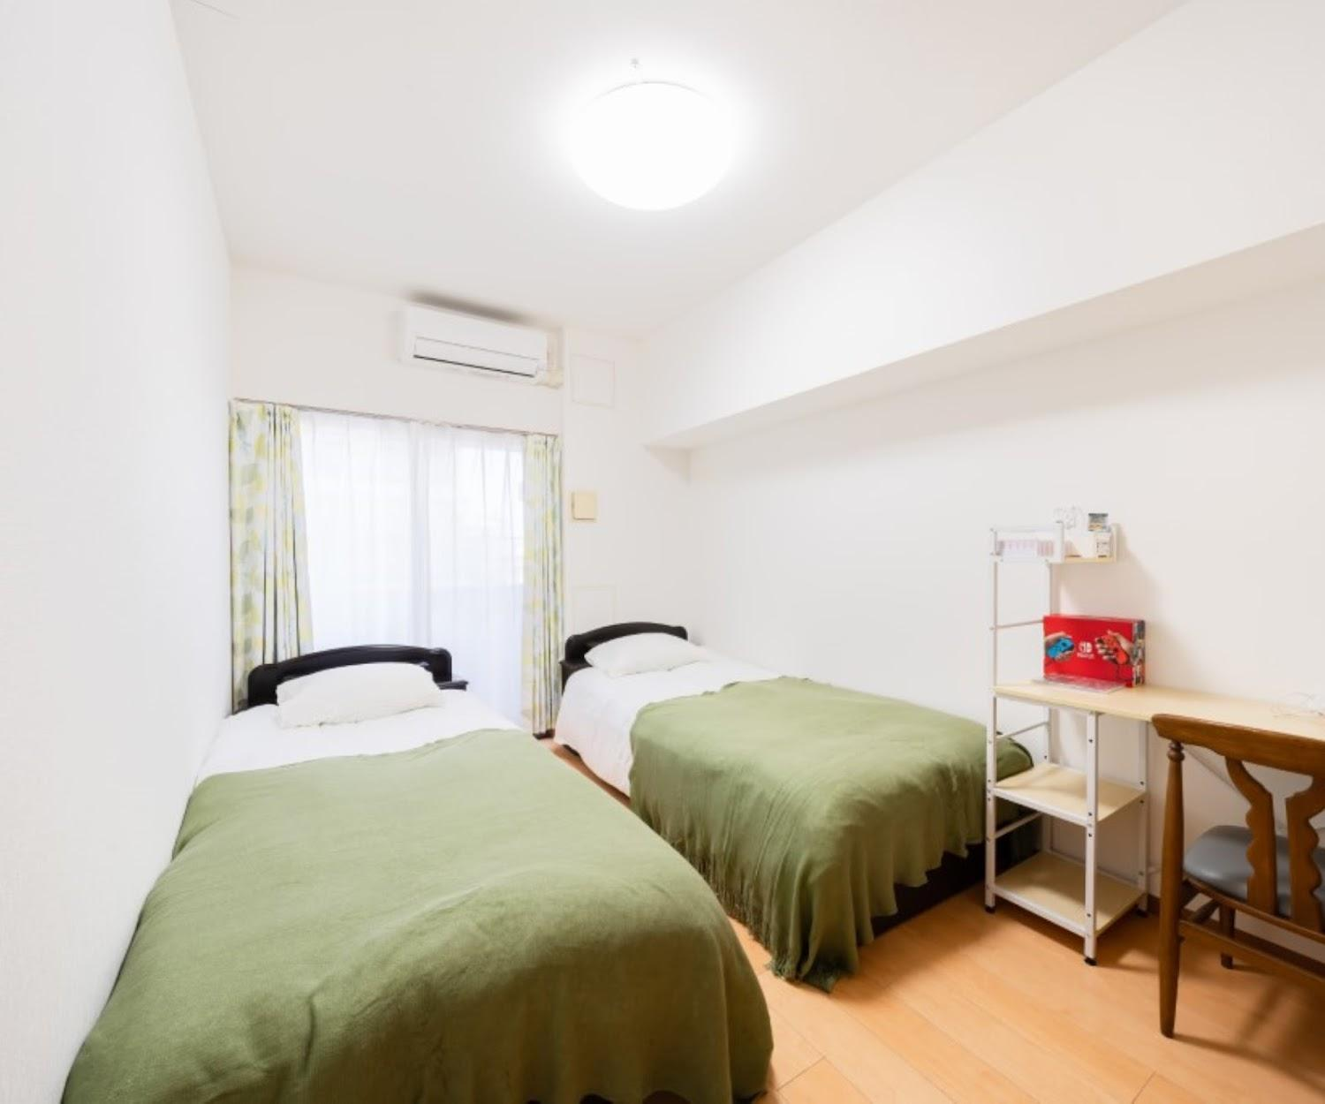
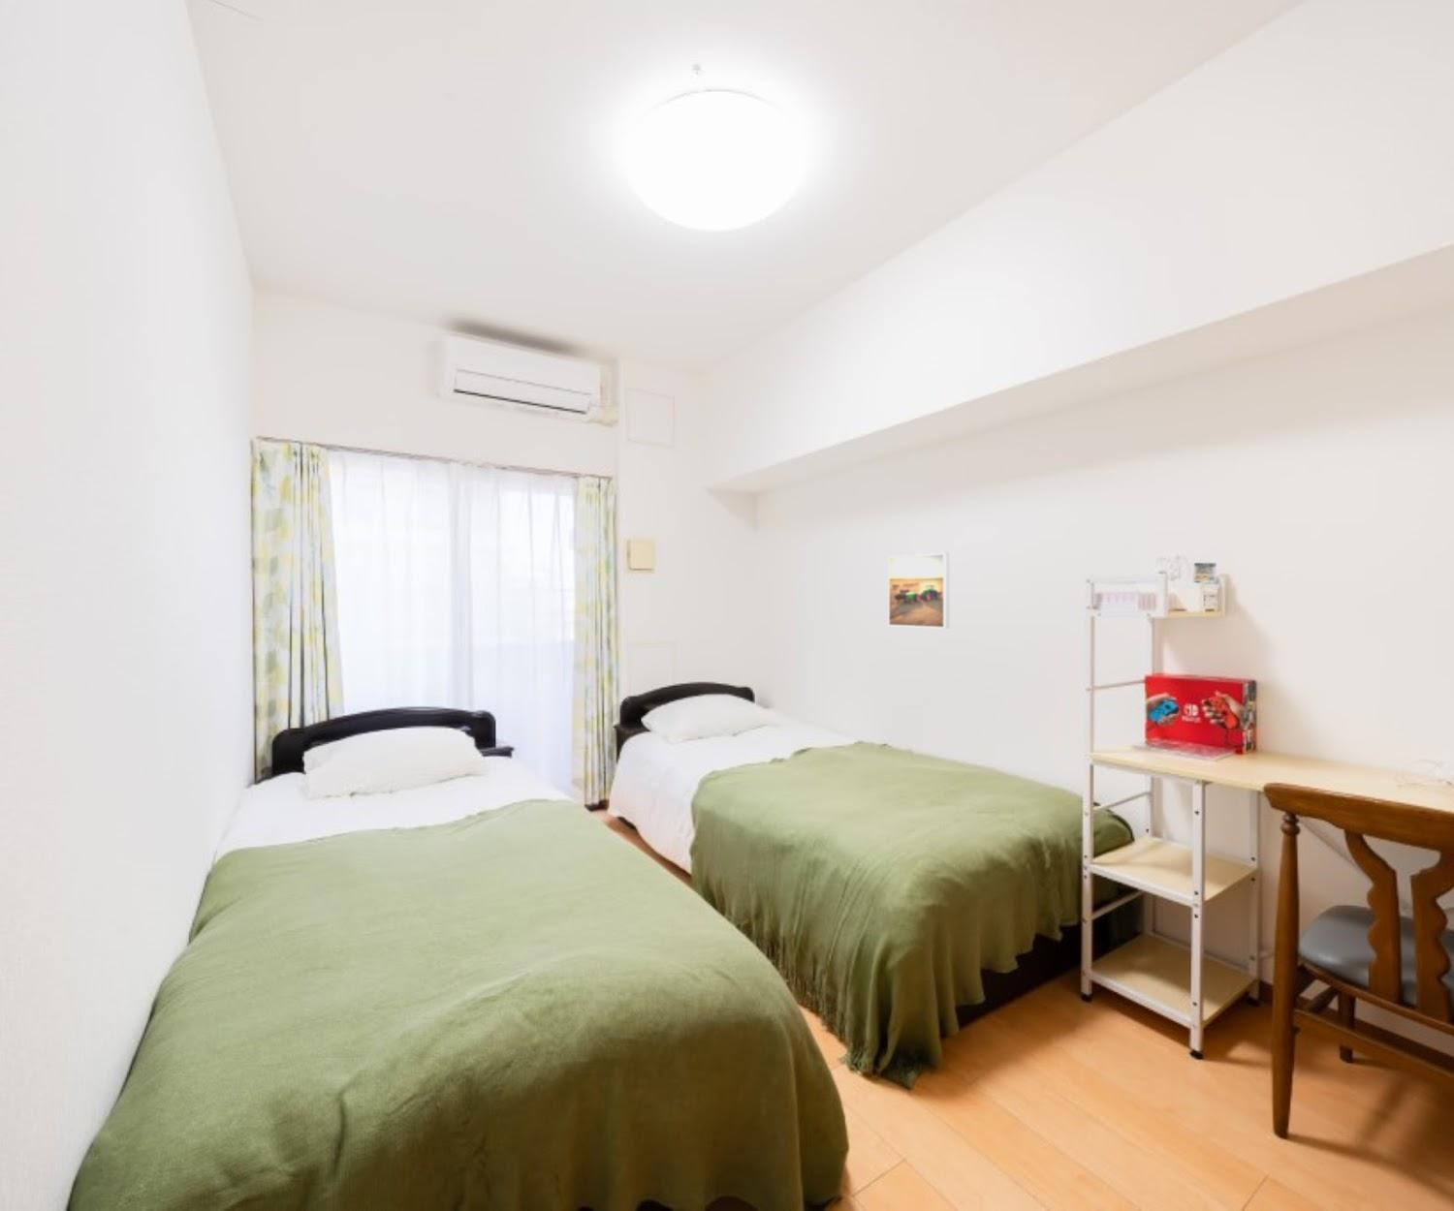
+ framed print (917, 590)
